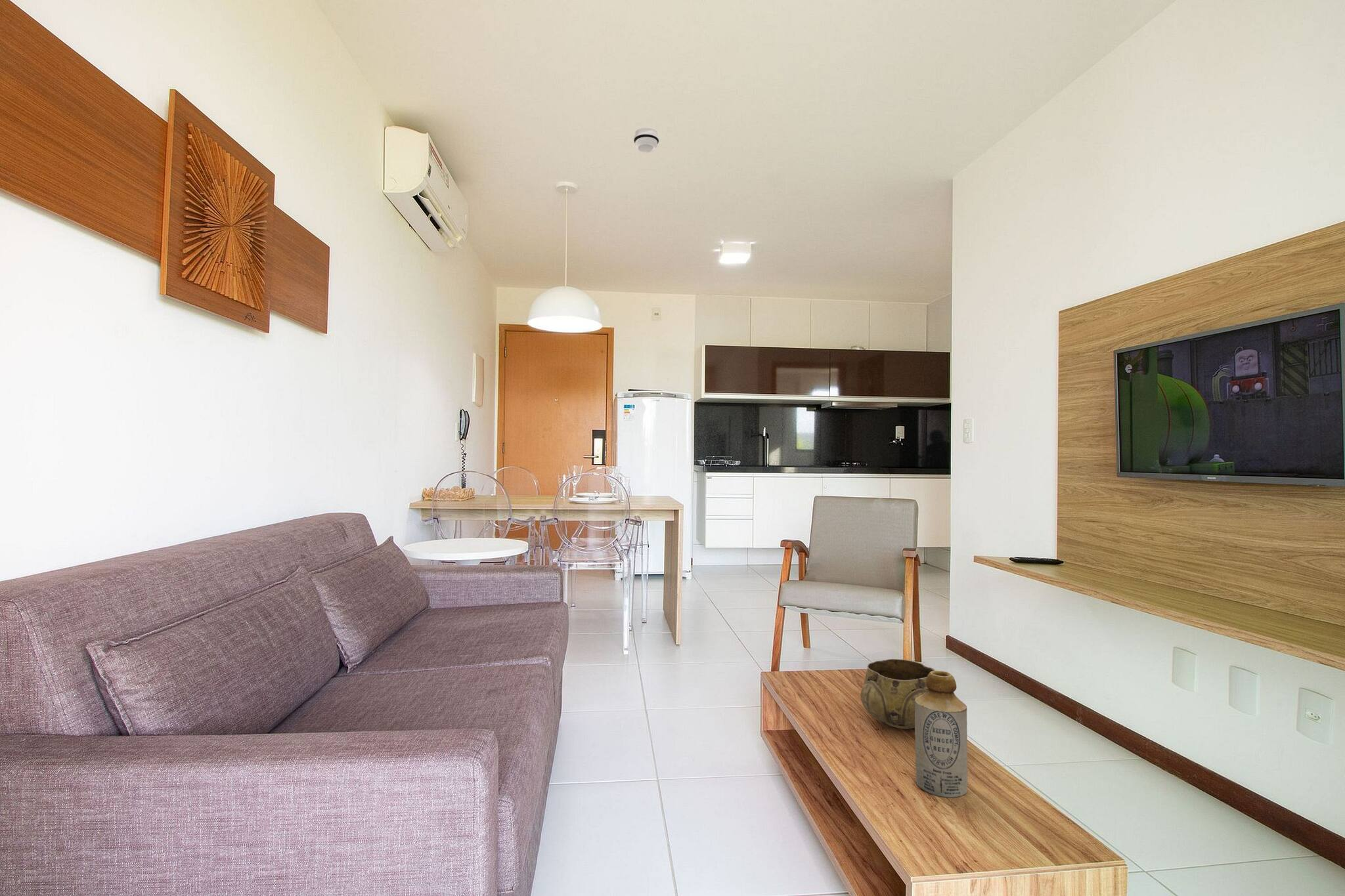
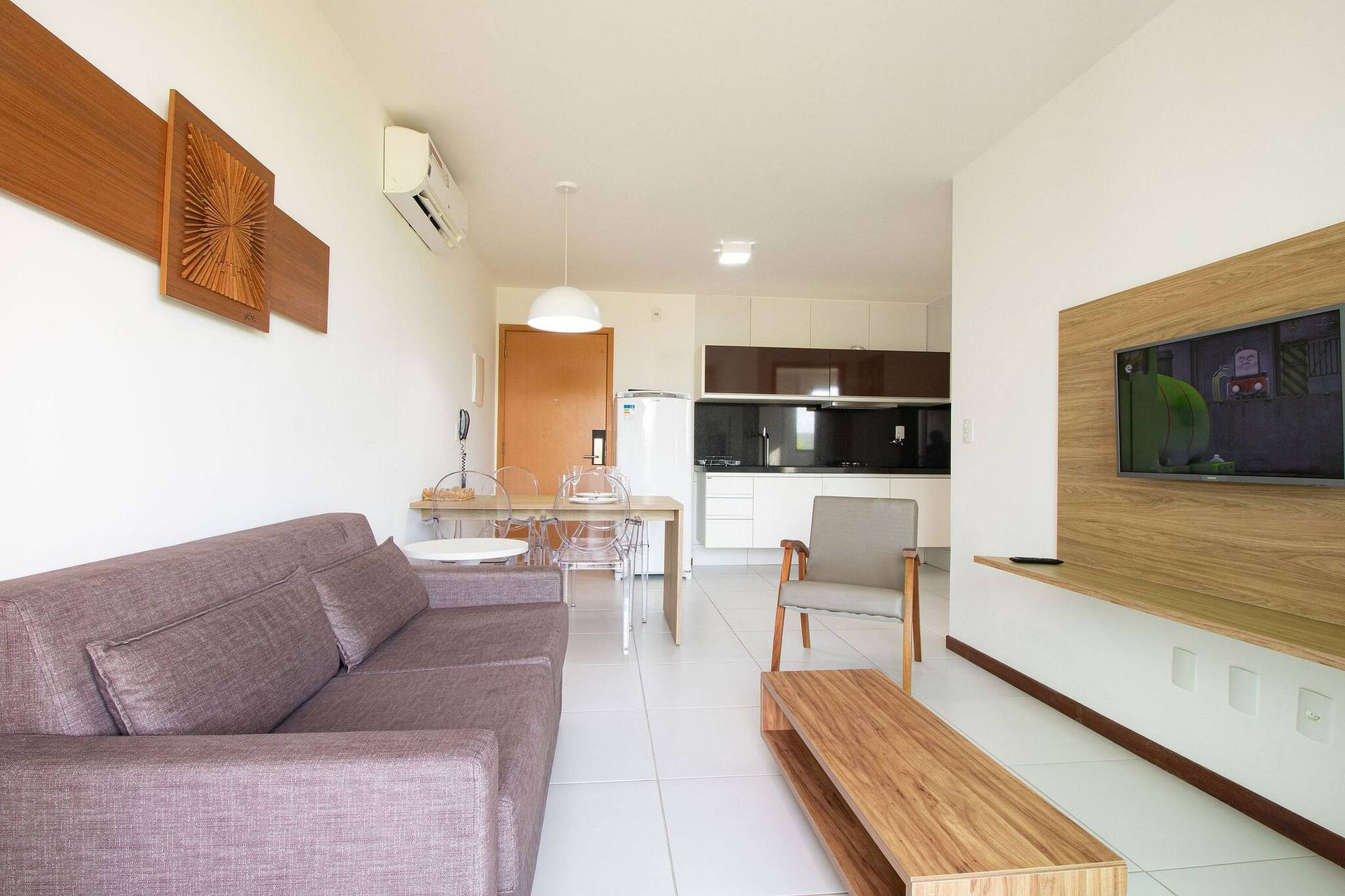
- decorative bowl (900, 694)
- bottle (940, 729)
- smoke detector (646, 140)
